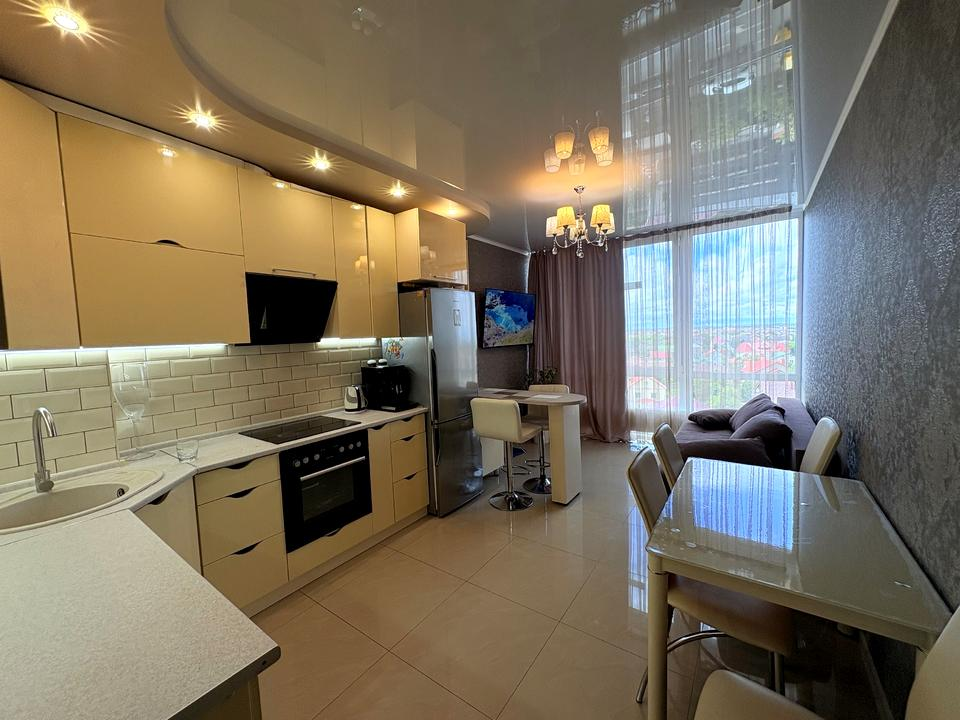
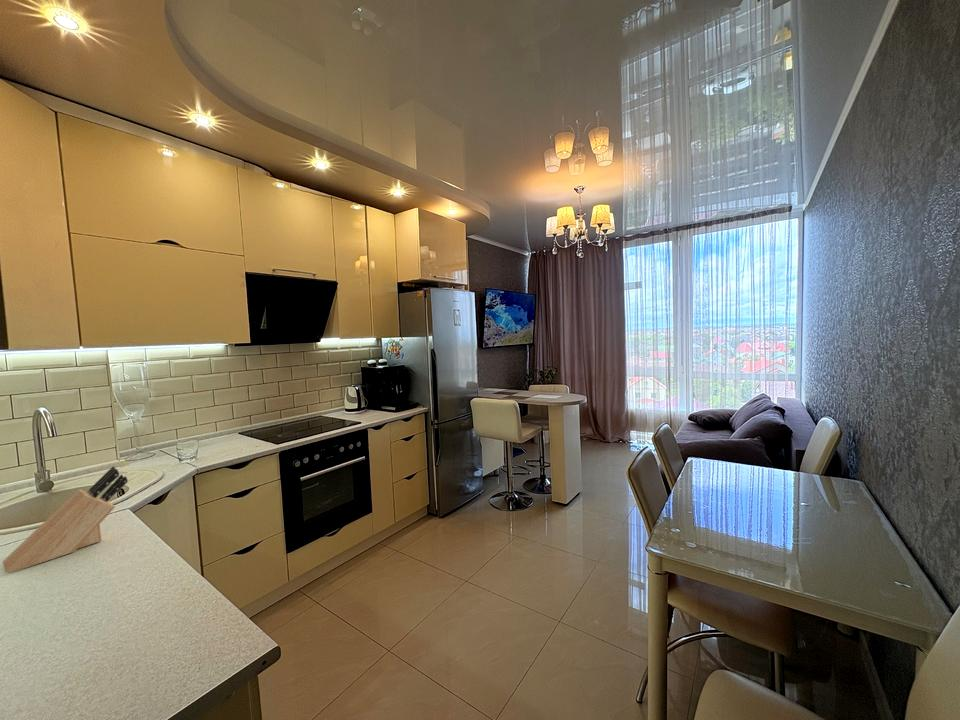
+ knife block (69, 512)
